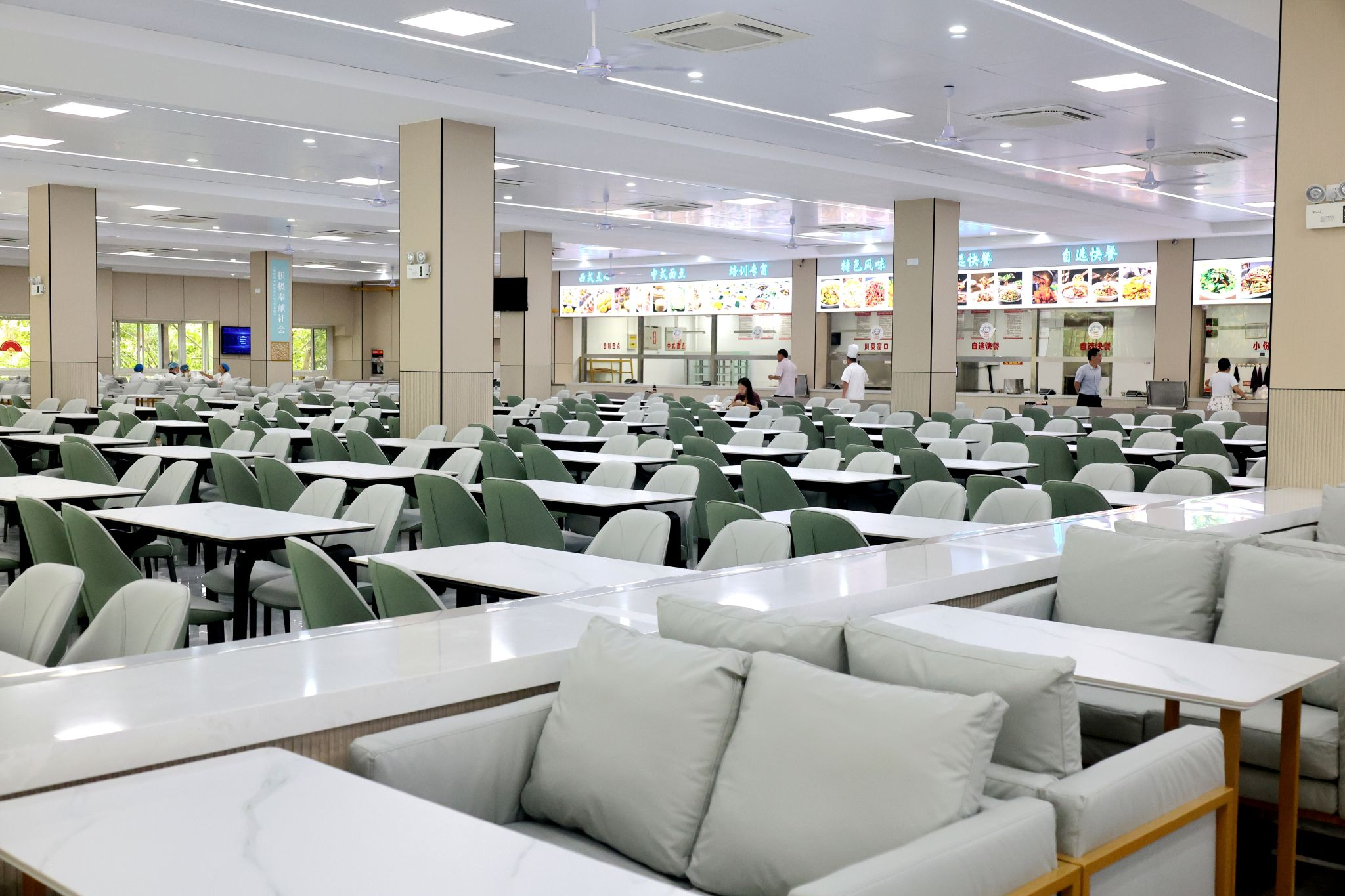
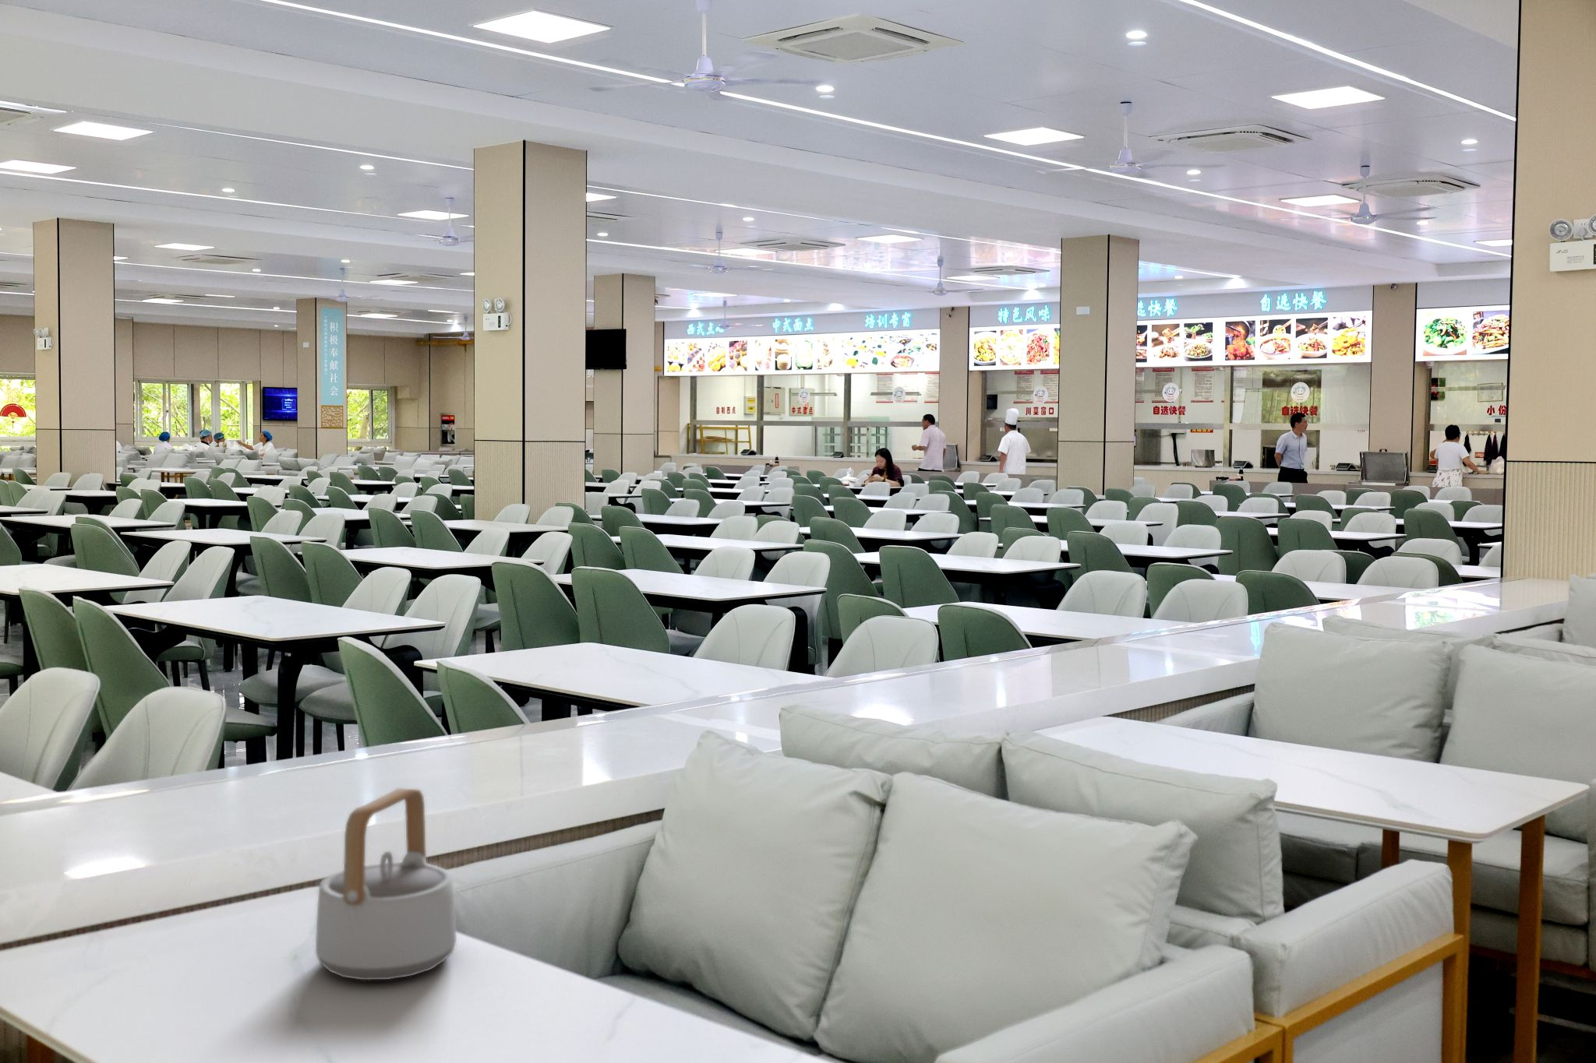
+ teapot (393, 876)
